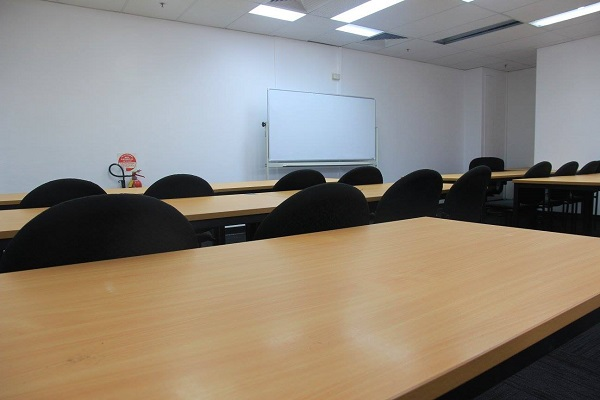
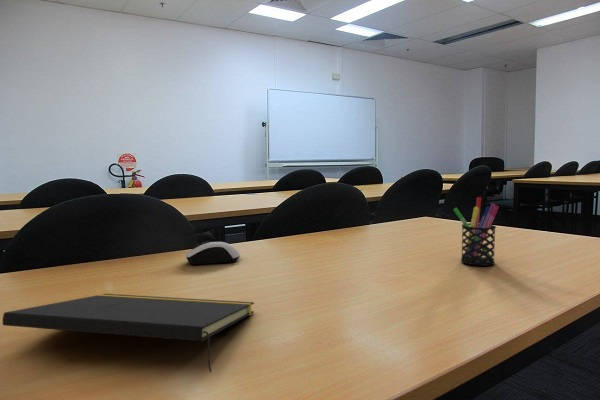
+ notepad (143, 312)
+ pen holder (474, 229)
+ computer mouse (213, 251)
